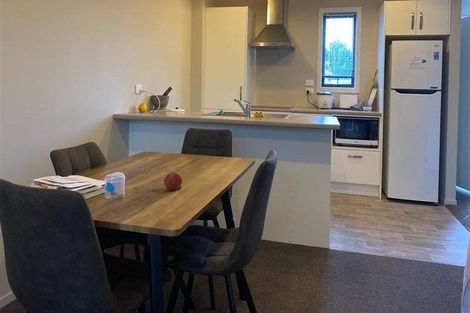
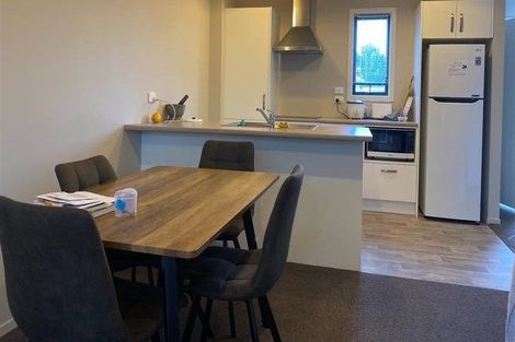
- fruit (173, 181)
